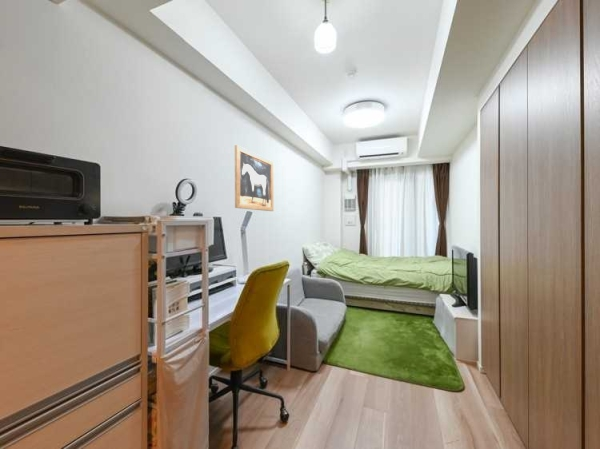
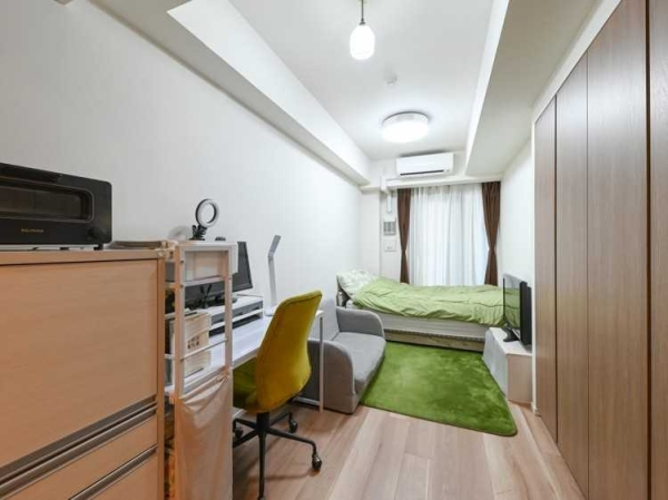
- wall art (256, 182)
